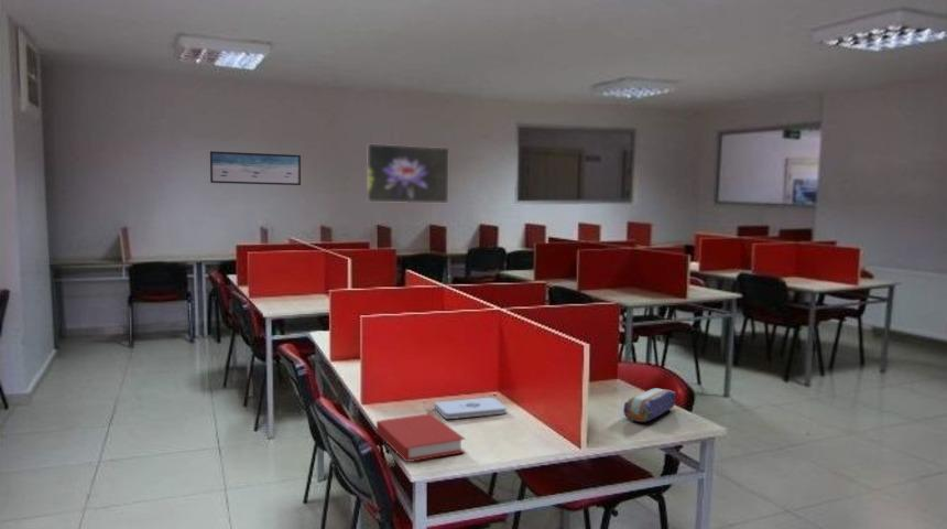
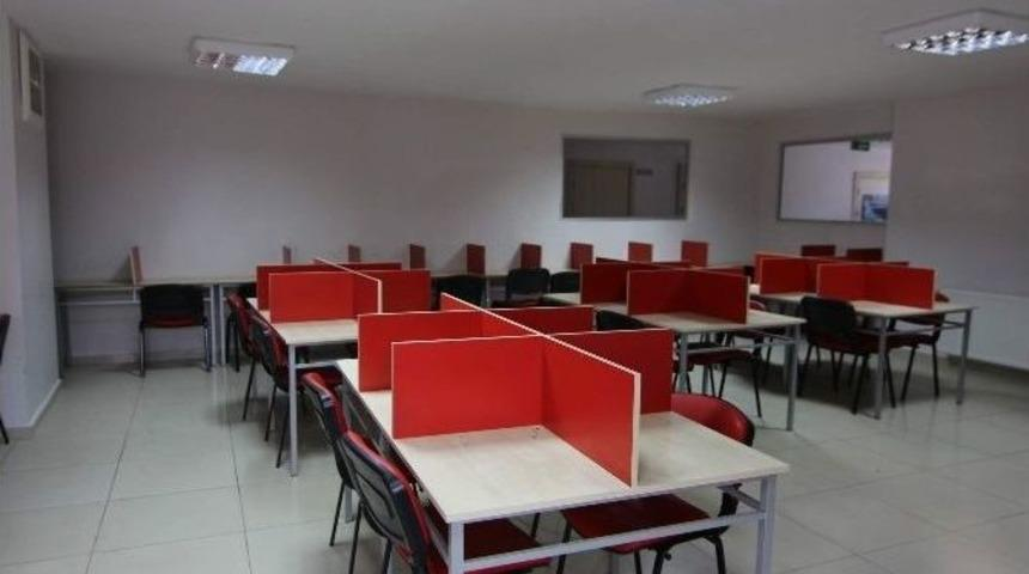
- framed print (409, 174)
- notepad (470, 408)
- book (418, 435)
- wall art (255, 169)
- pencil case (649, 403)
